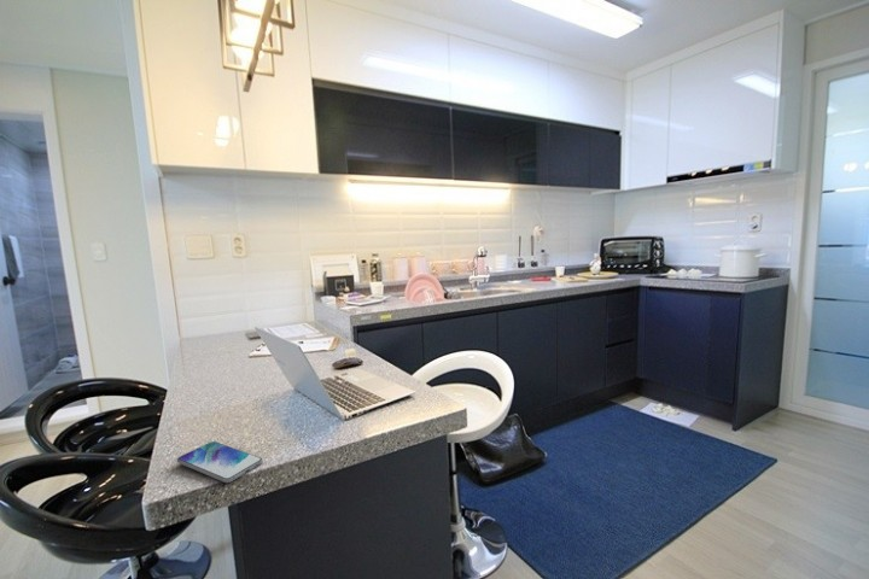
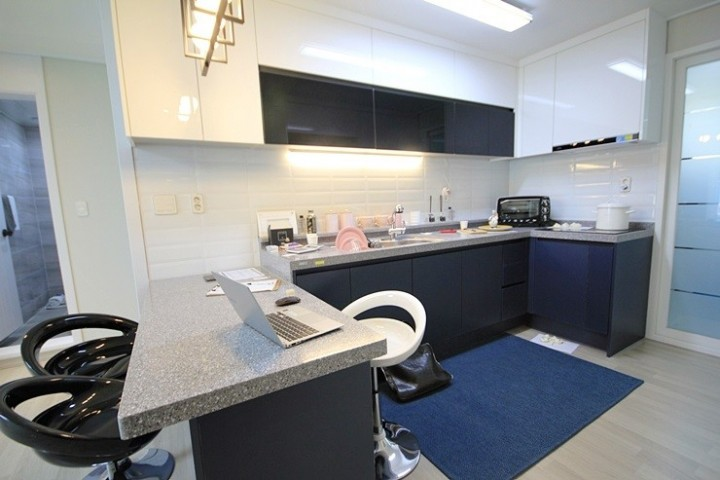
- smartphone (220, 460)
